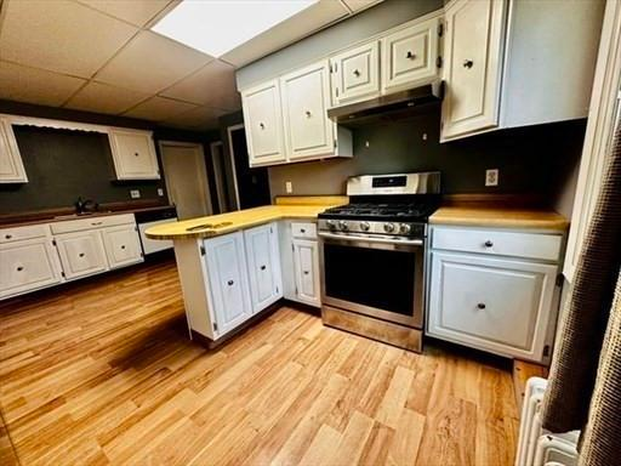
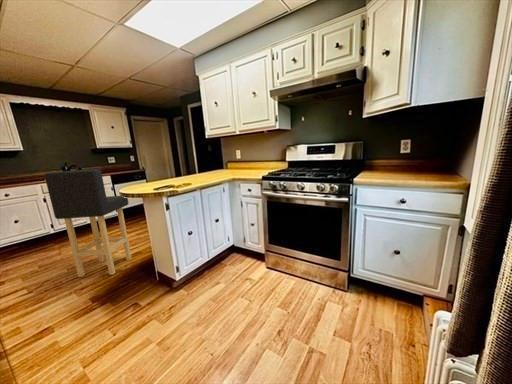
+ bar stool (98, 220)
